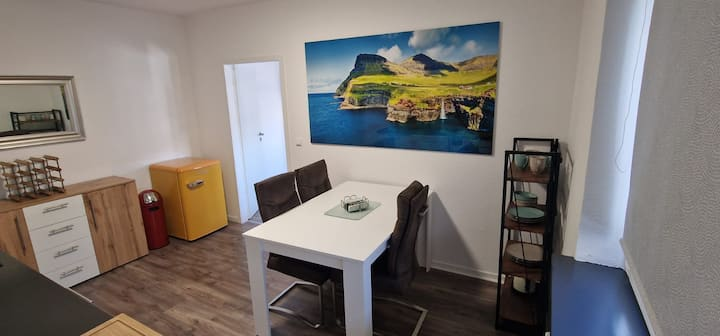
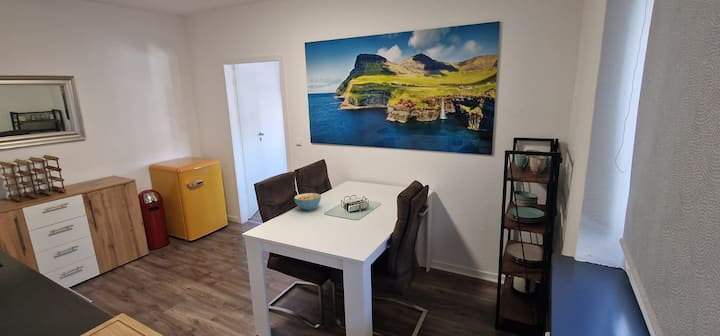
+ cereal bowl (308, 202)
